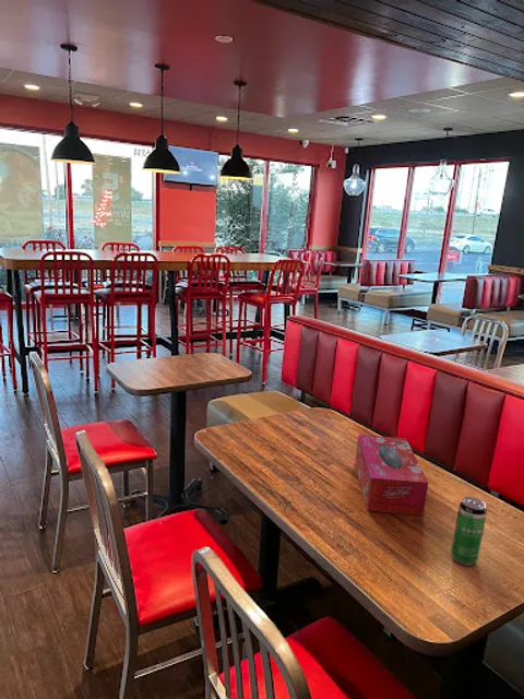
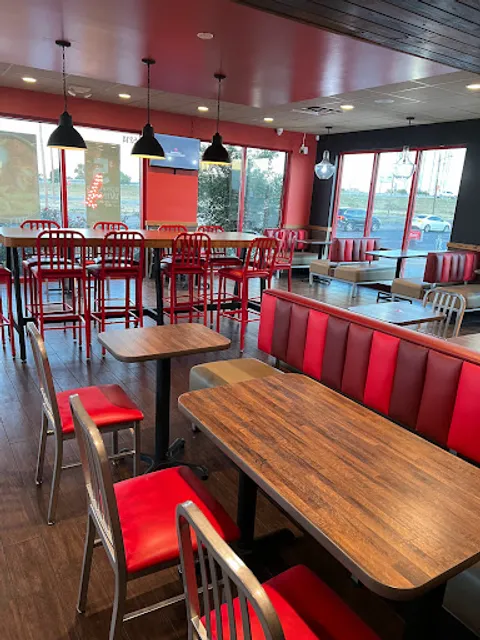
- beverage can (468, 531)
- tissue box (388, 471)
